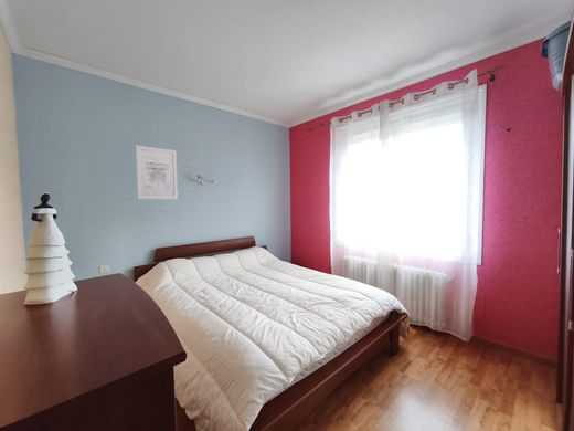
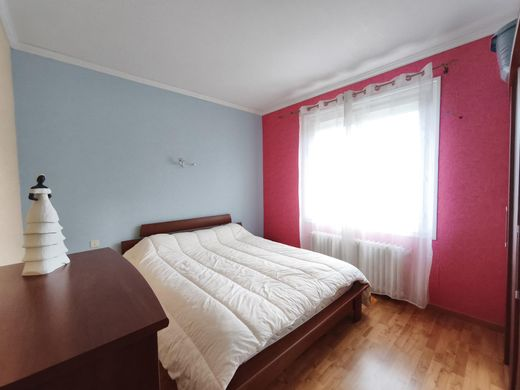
- wall art (157, 174)
